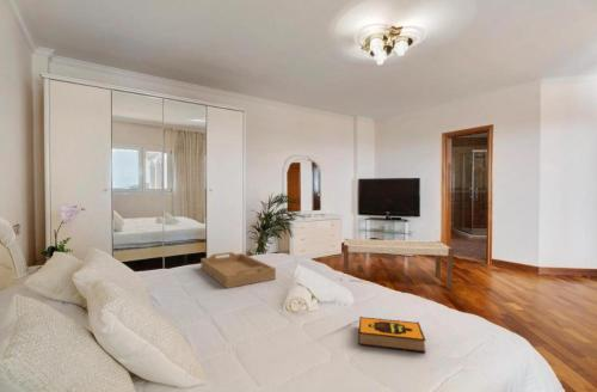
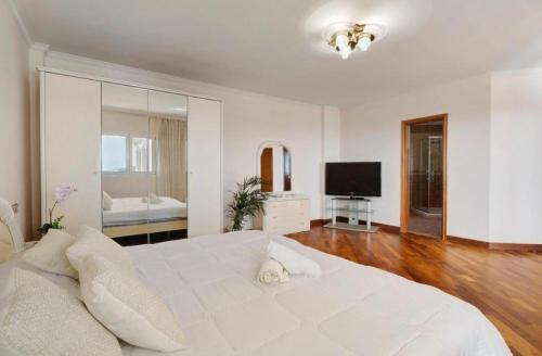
- hardback book (389, 331)
- serving tray (235, 267)
- bench (393, 252)
